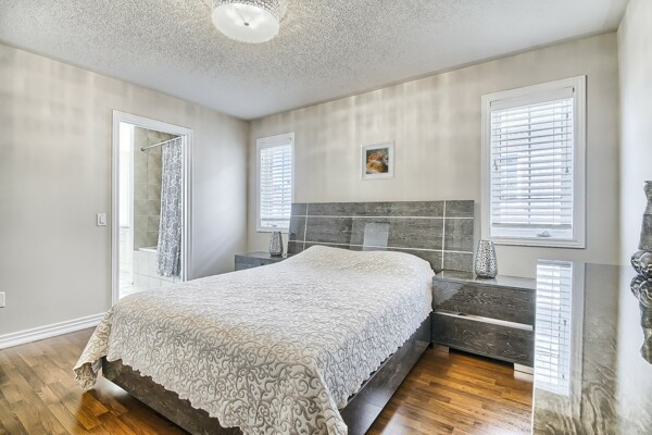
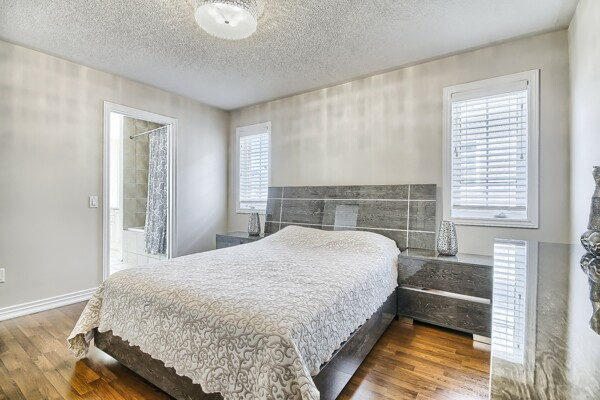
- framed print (377, 161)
